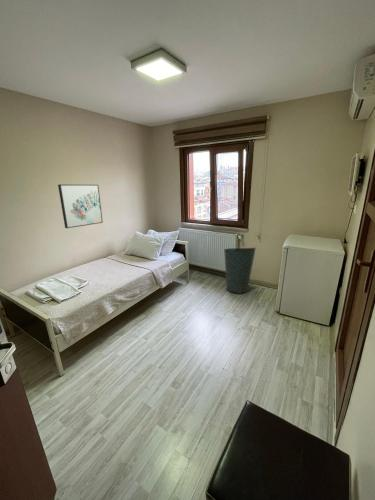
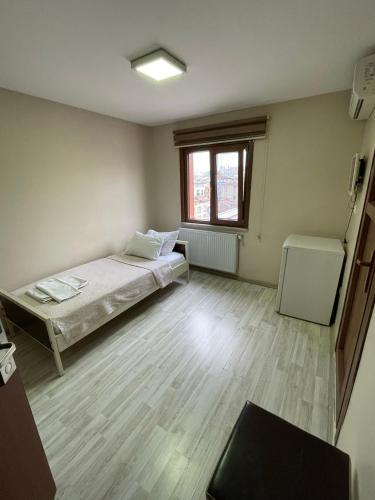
- trash bin (238, 267)
- wall art (82, 205)
